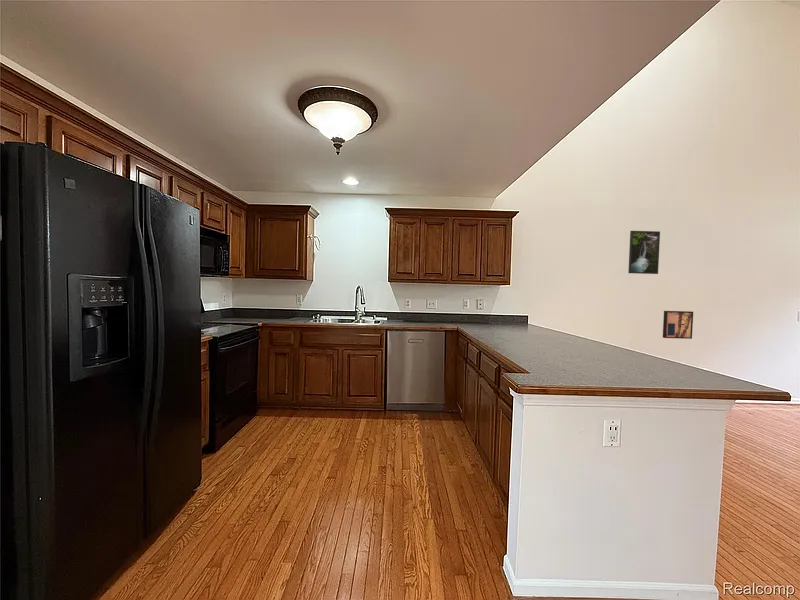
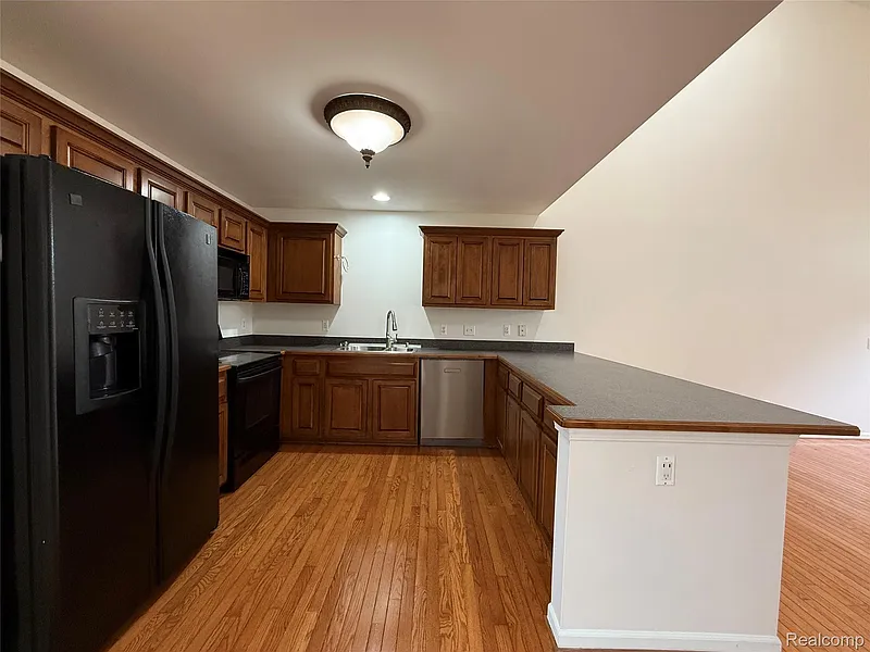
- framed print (644, 252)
- wall art (677, 324)
